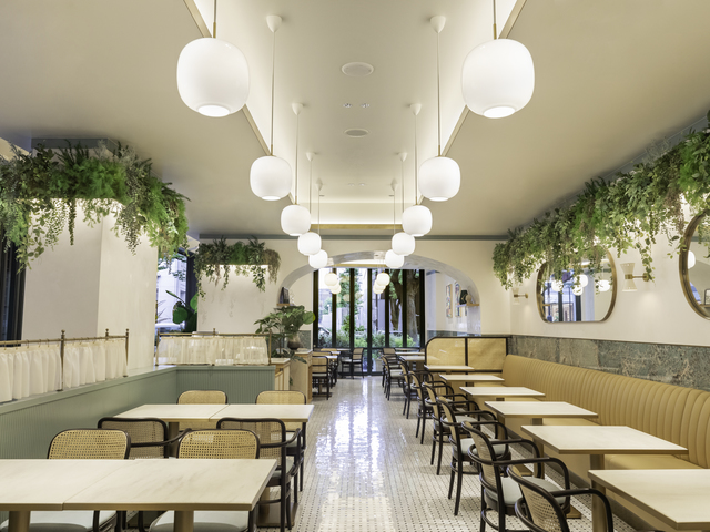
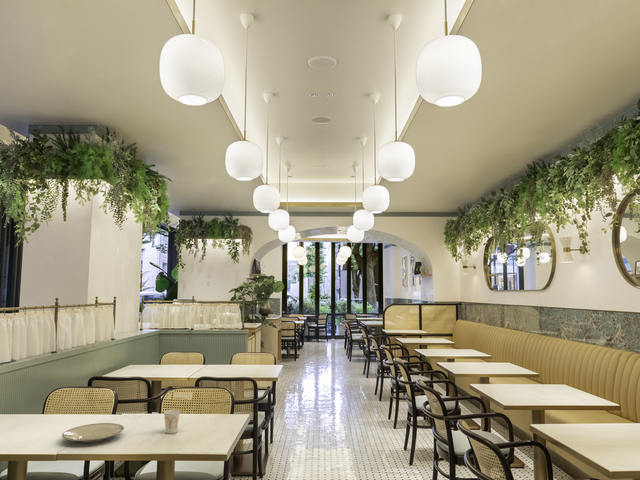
+ plate (93, 434)
+ cup (171, 421)
